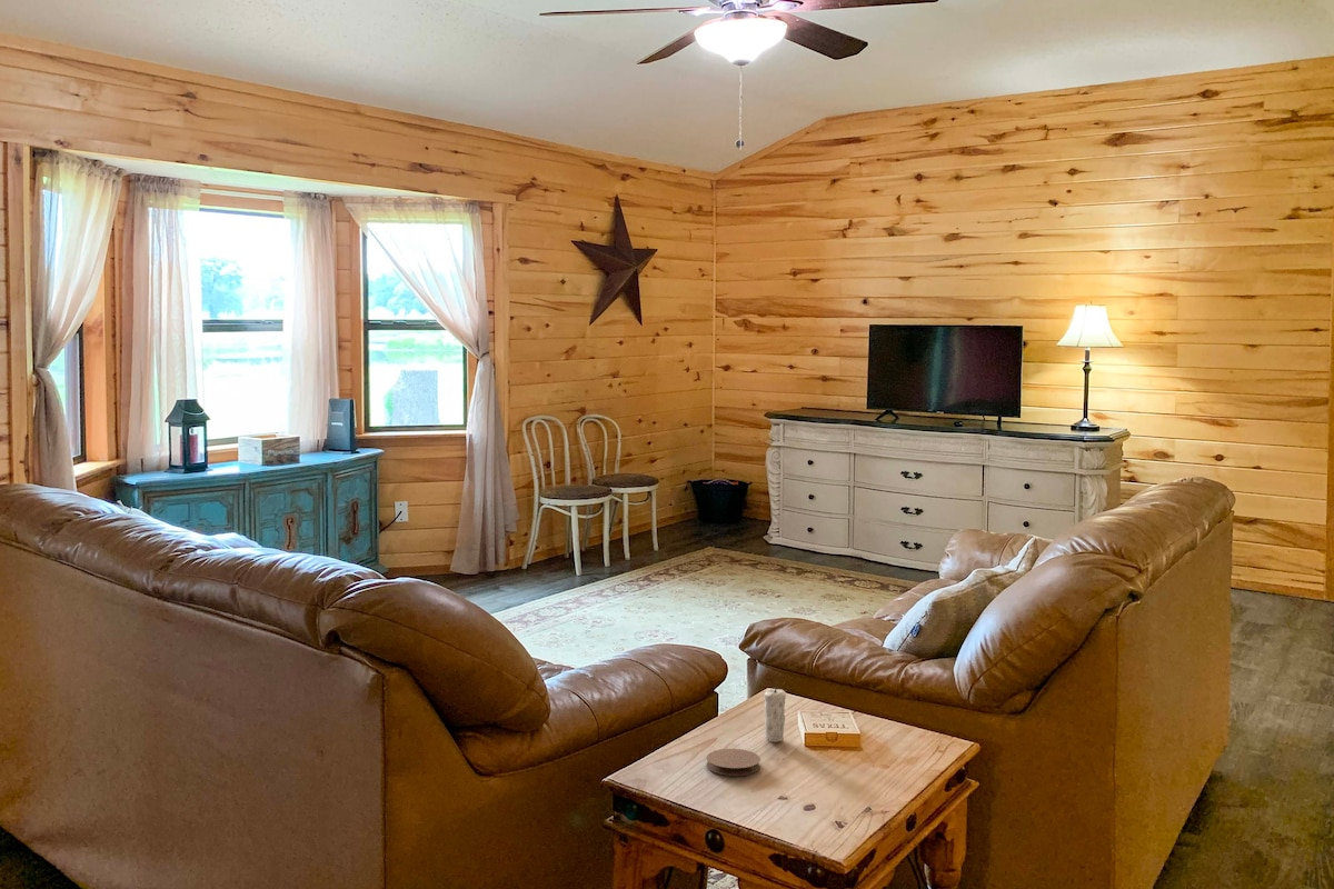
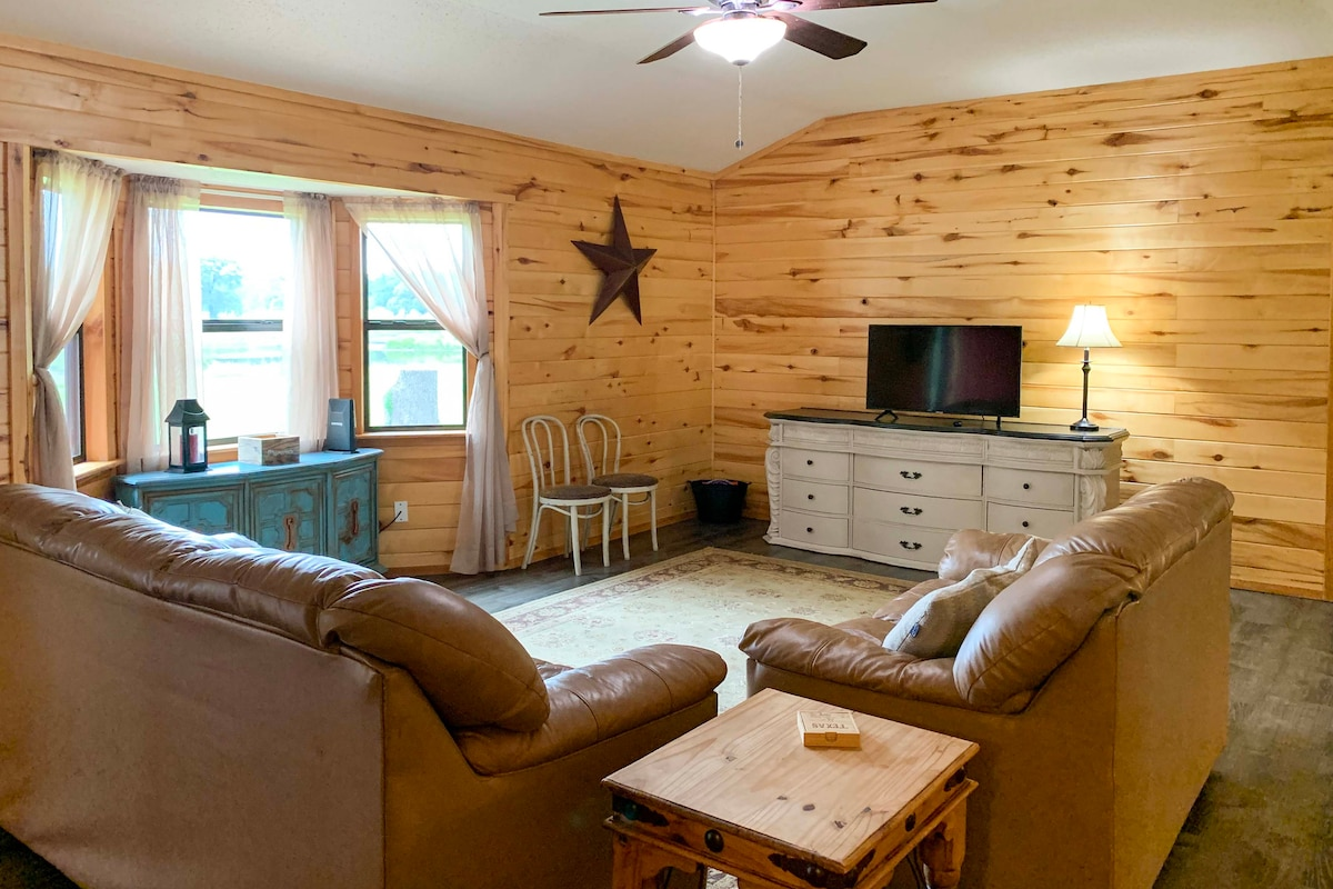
- candle (774, 710)
- coaster (733, 761)
